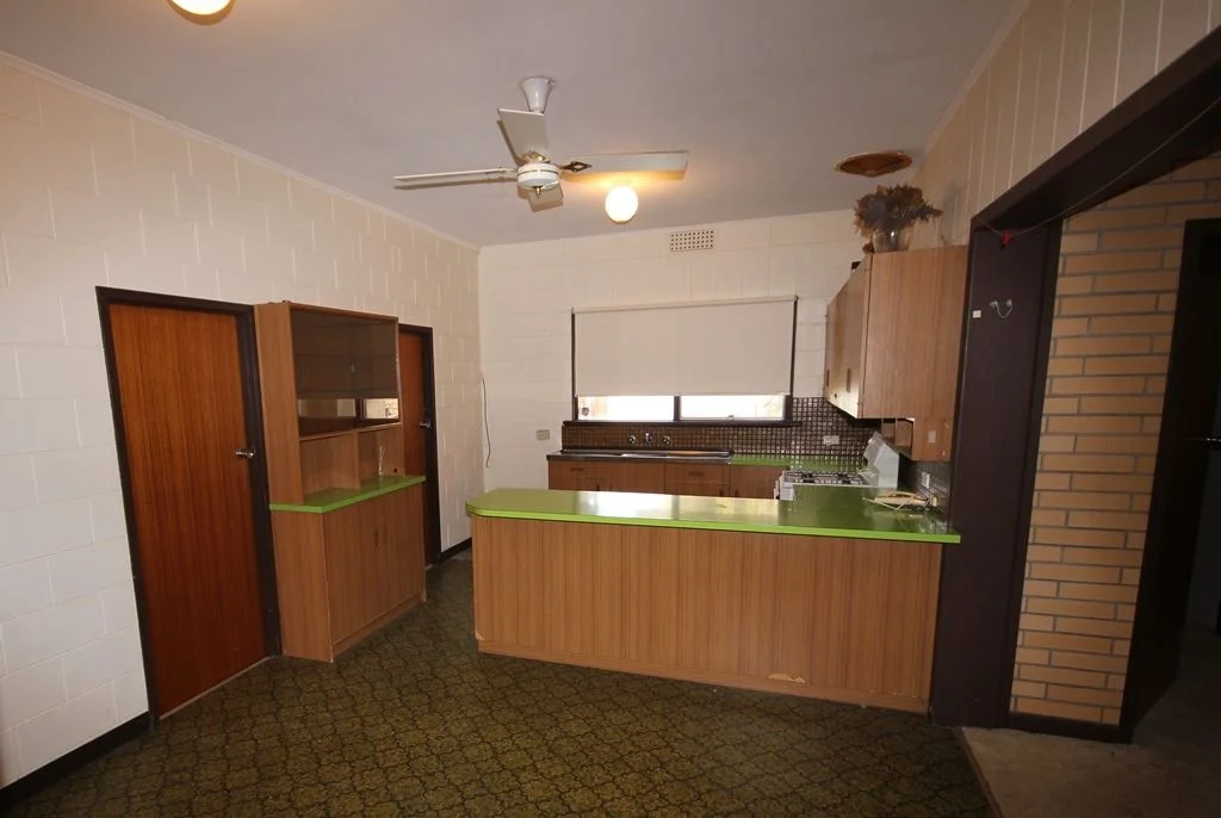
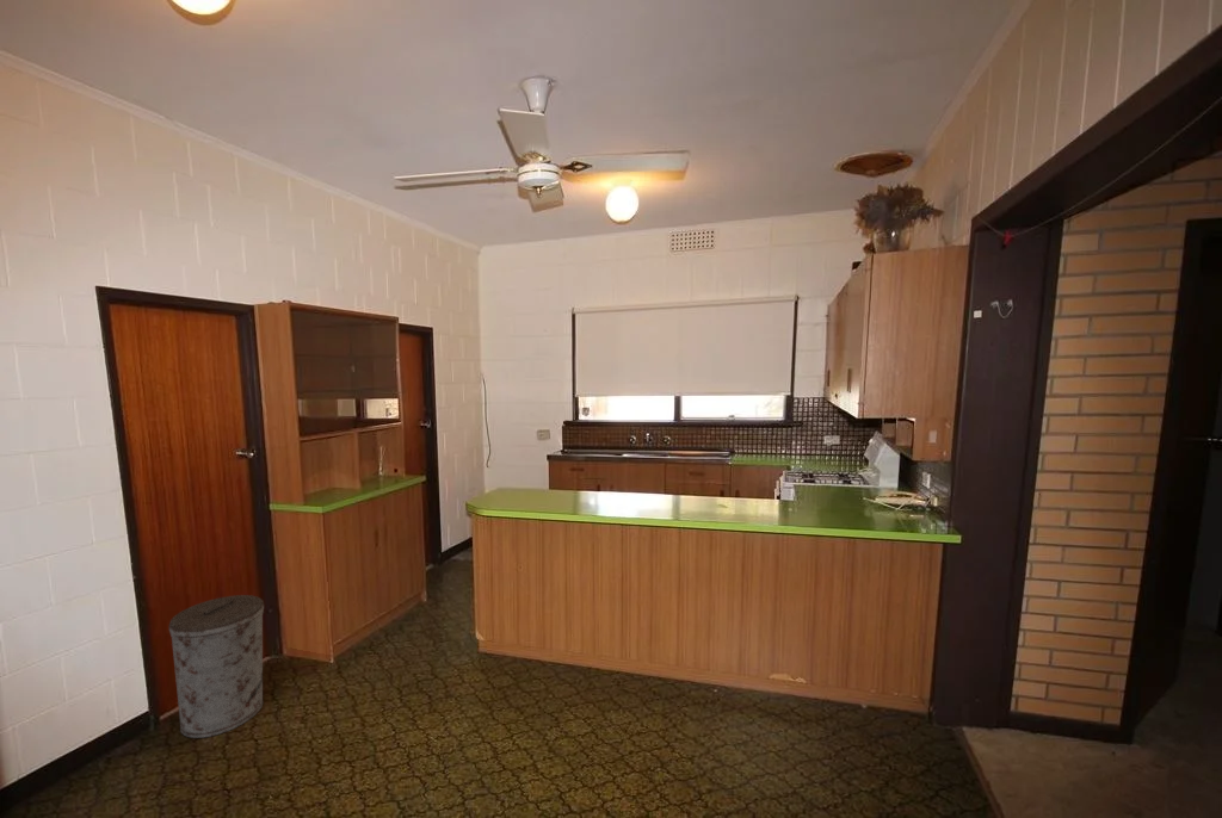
+ trash can (221, 661)
